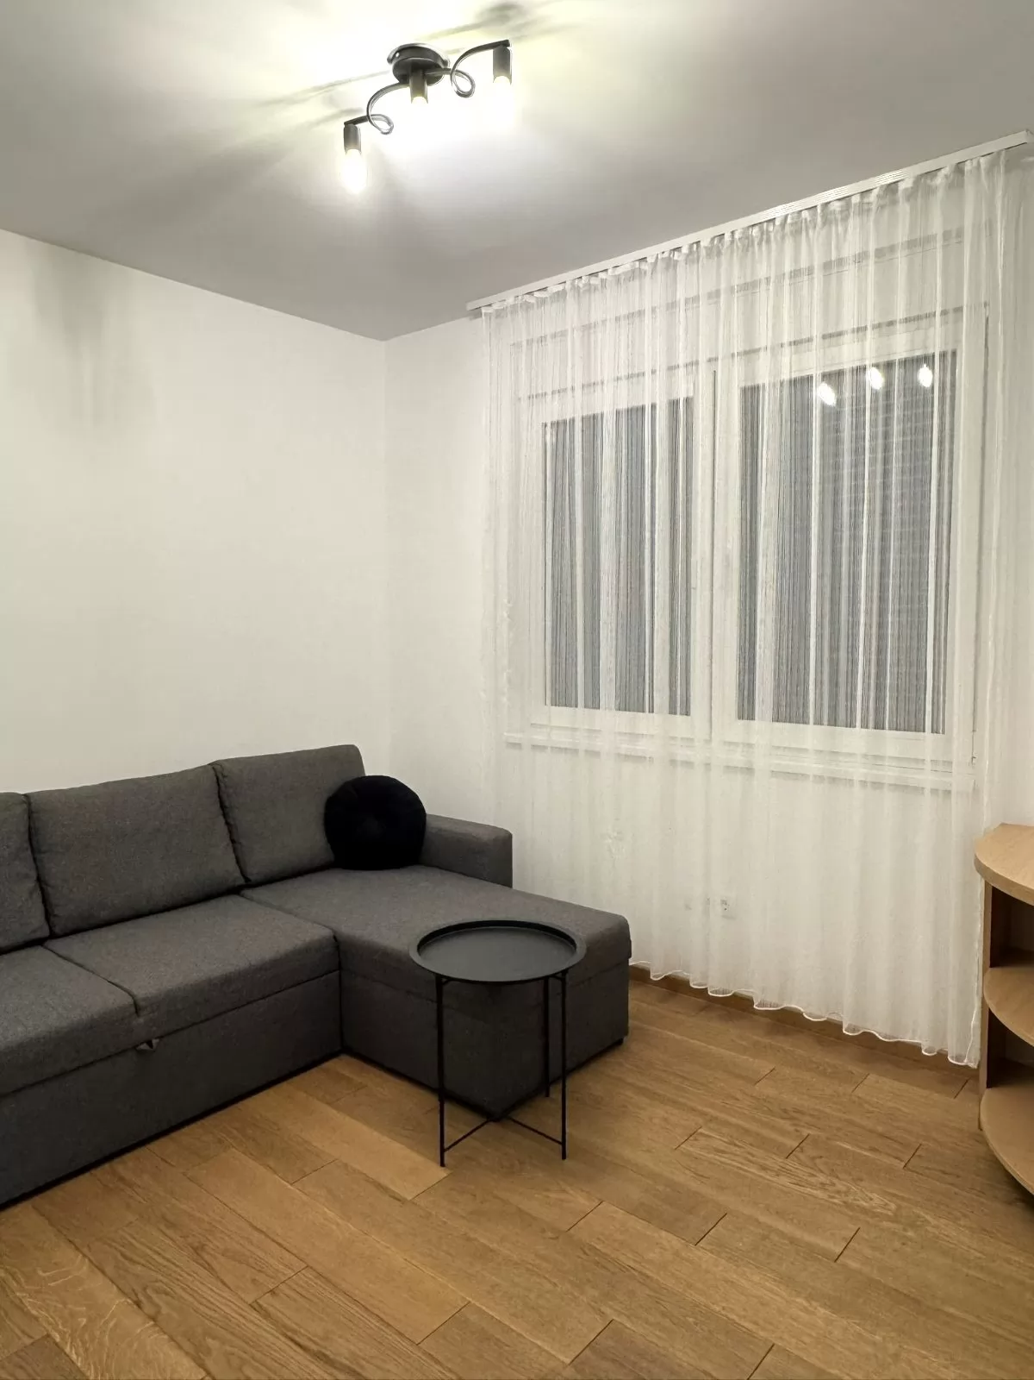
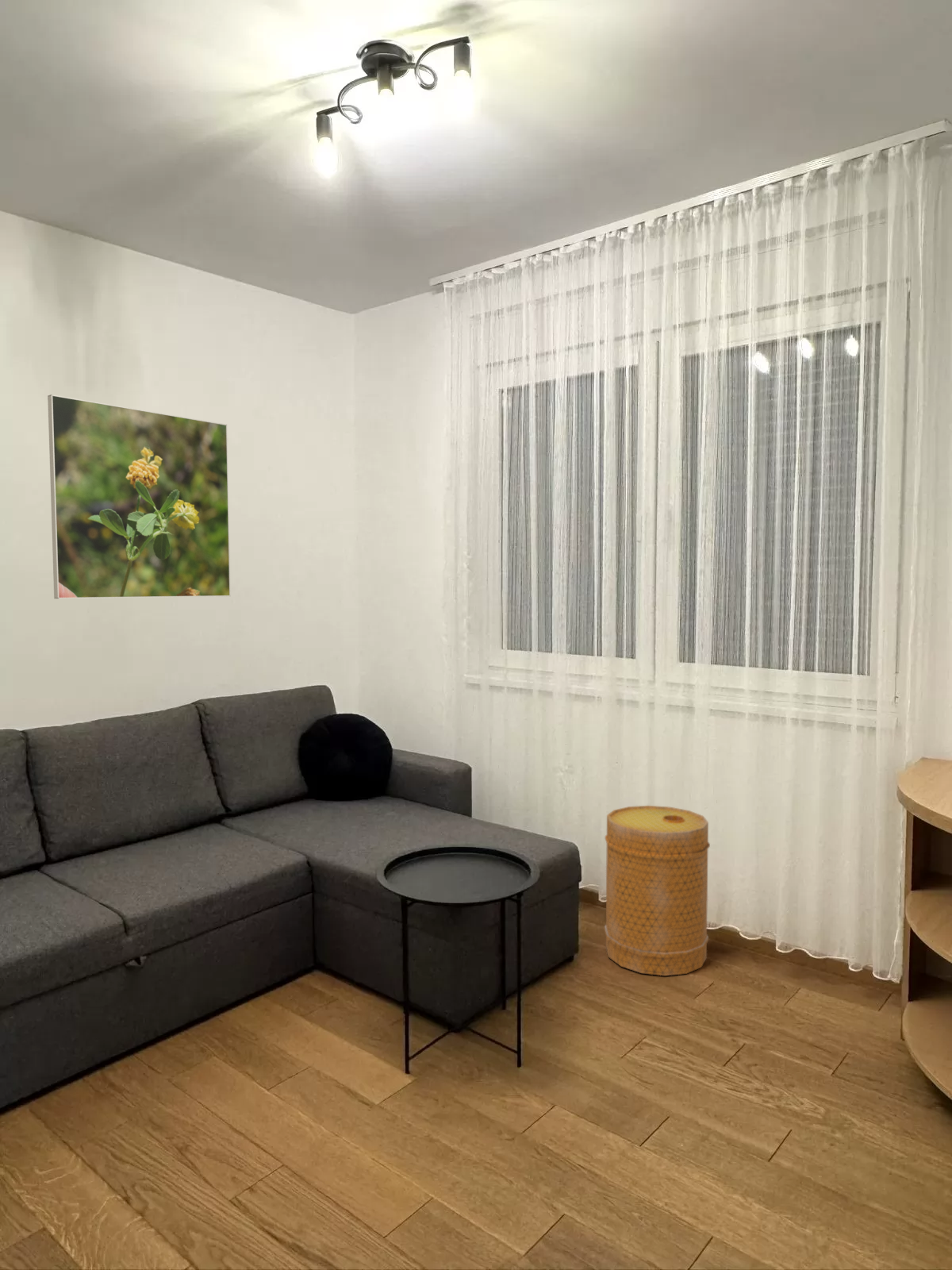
+ basket (656, 886)
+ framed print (147, 505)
